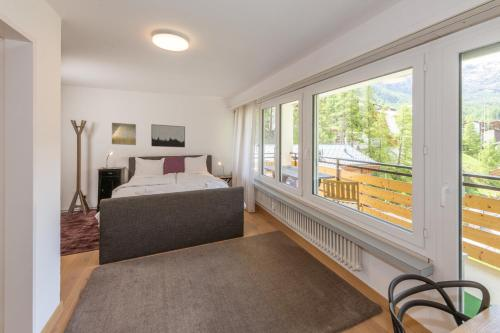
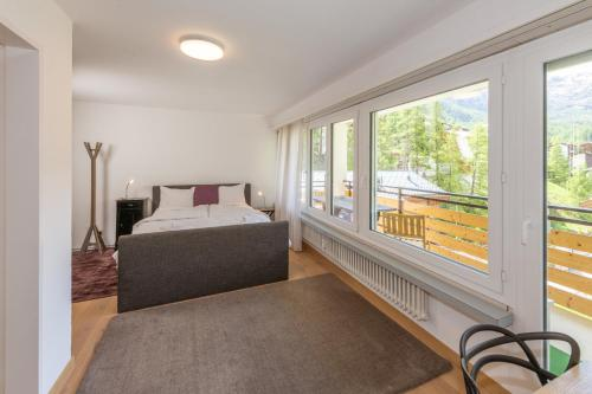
- wall art (168, 136)
- wall art (124, 134)
